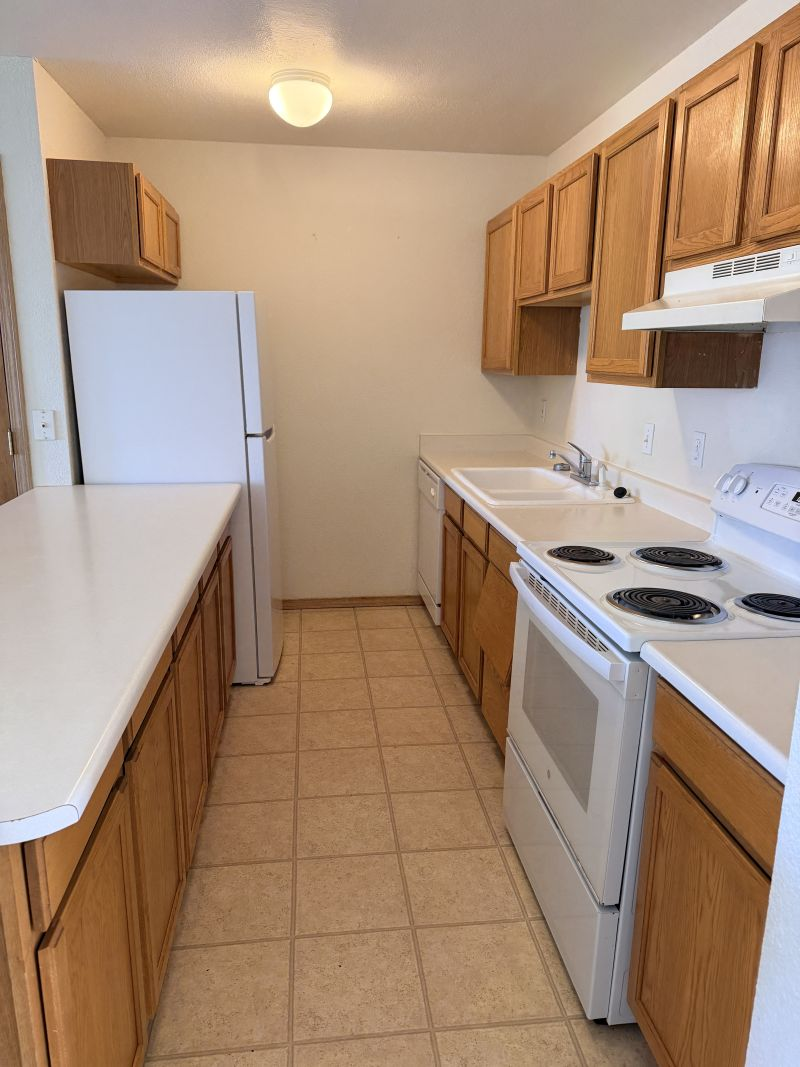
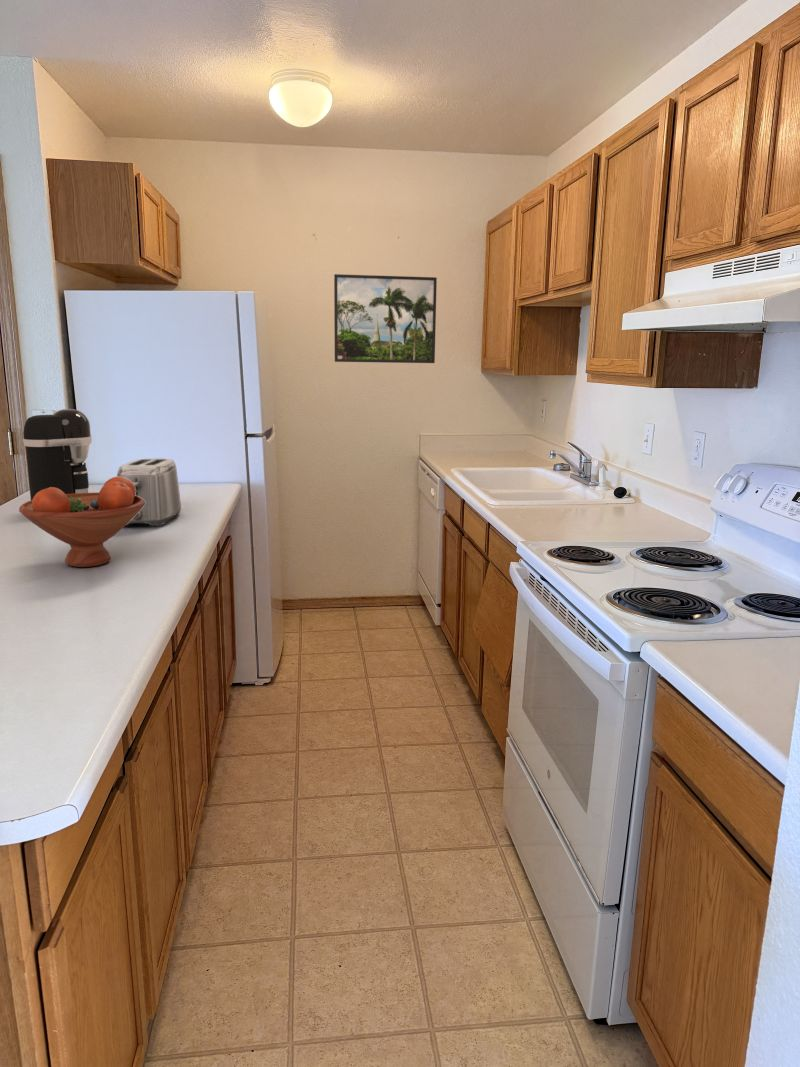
+ coffee maker (60, 461)
+ fruit bowl (85, 521)
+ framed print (385, 319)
+ toaster (150, 490)
